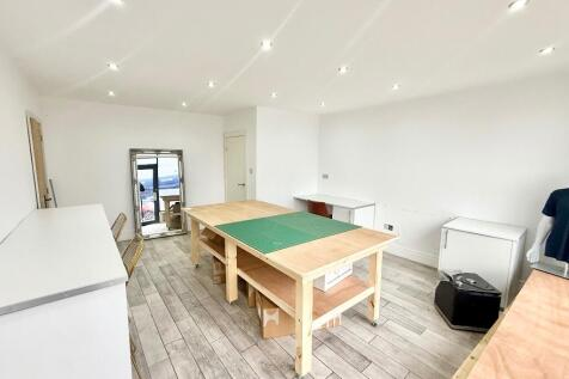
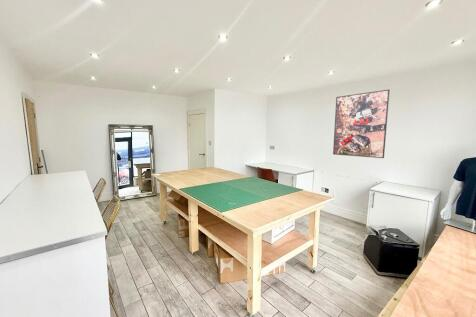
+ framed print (358, 125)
